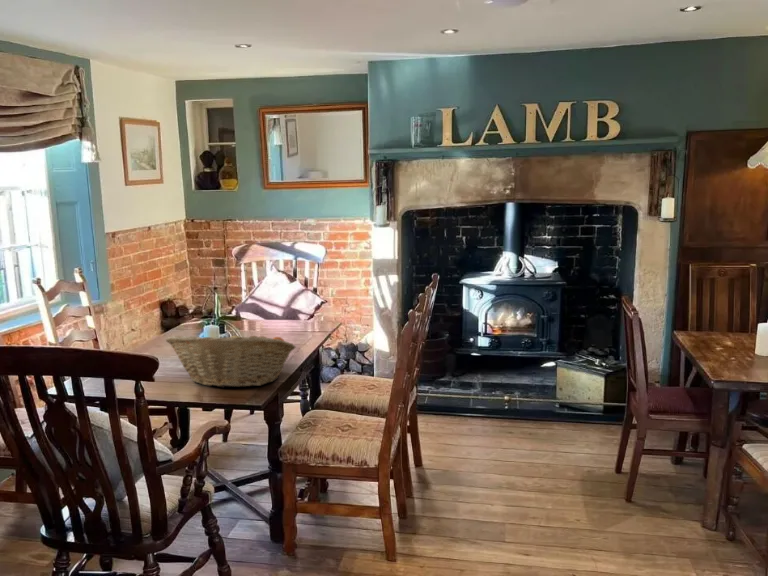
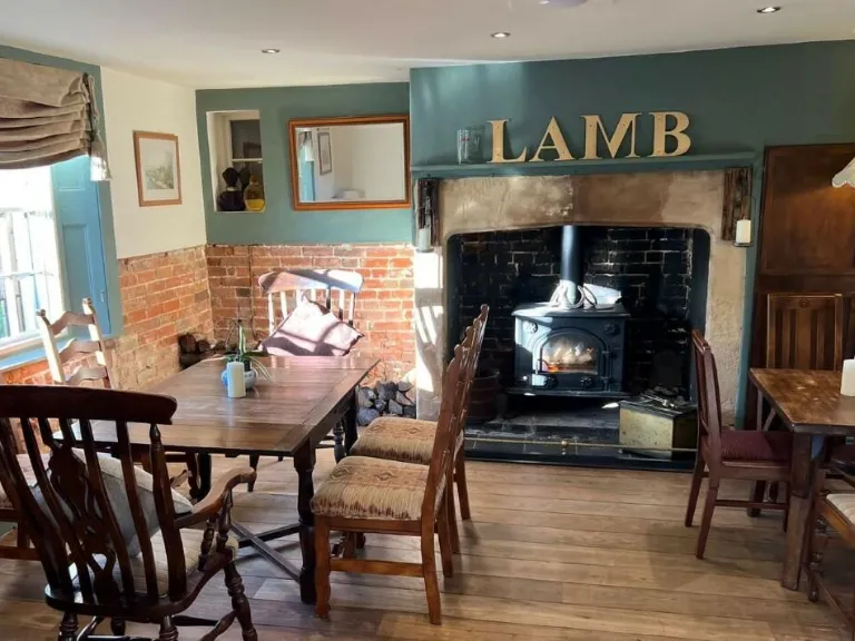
- fruit basket (232, 353)
